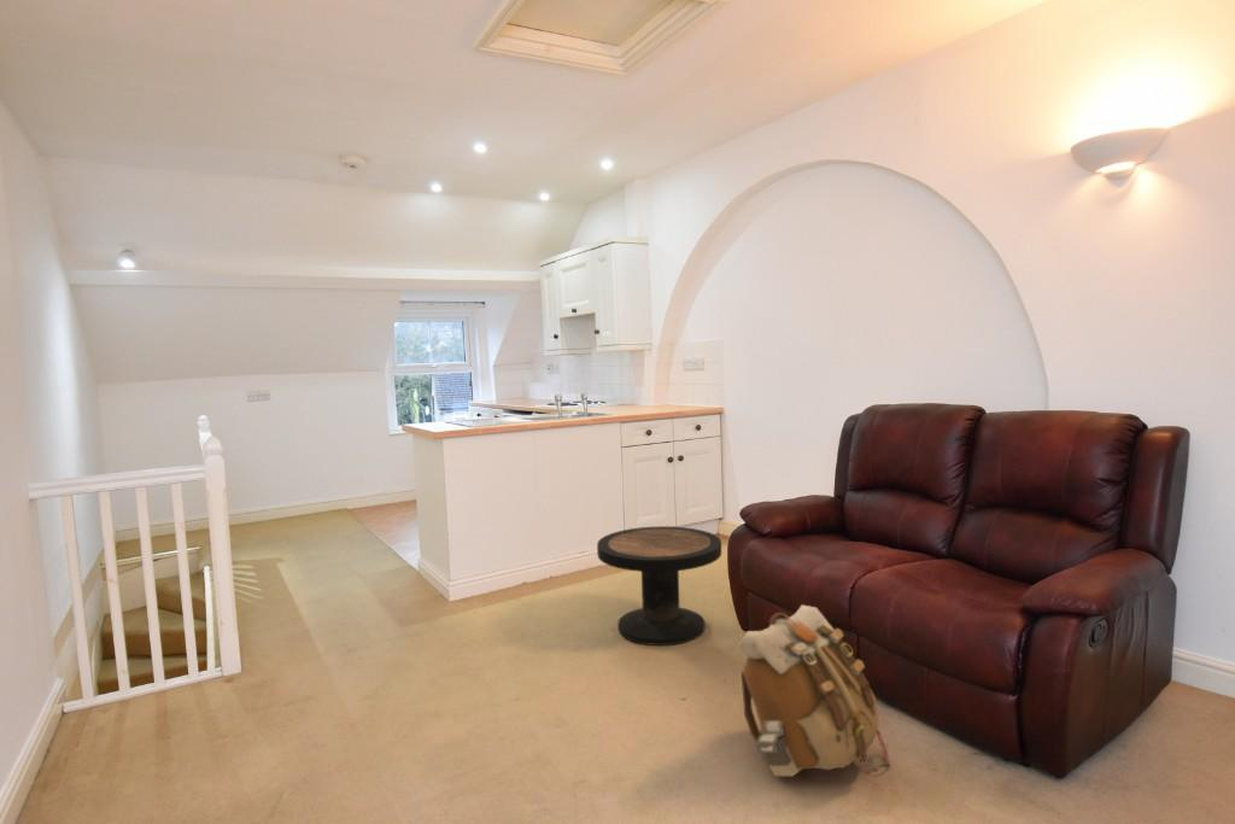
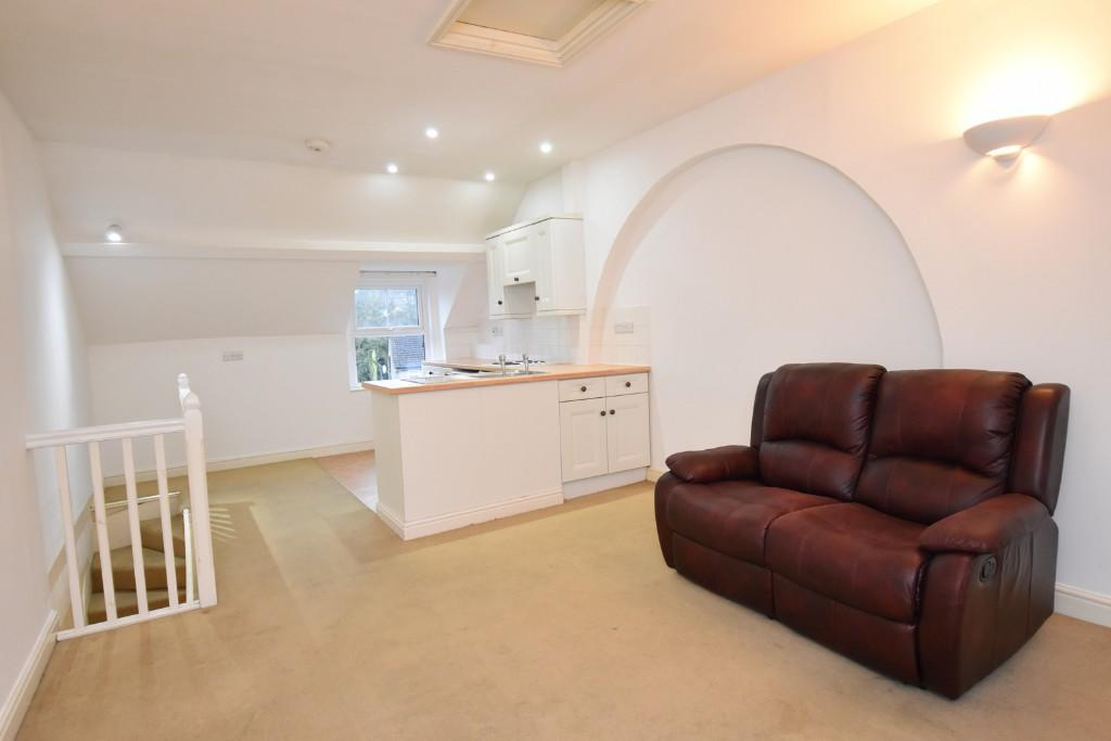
- side table (660, 584)
- backpack (810, 690)
